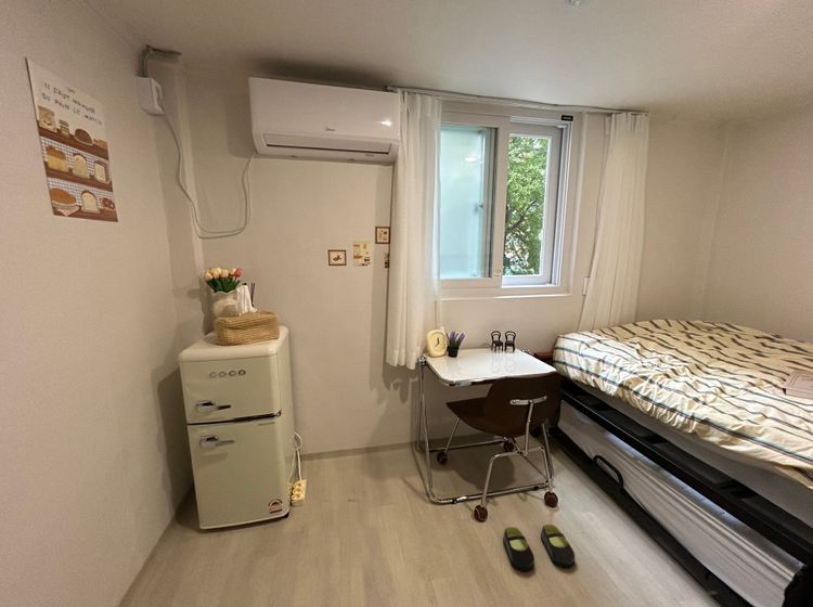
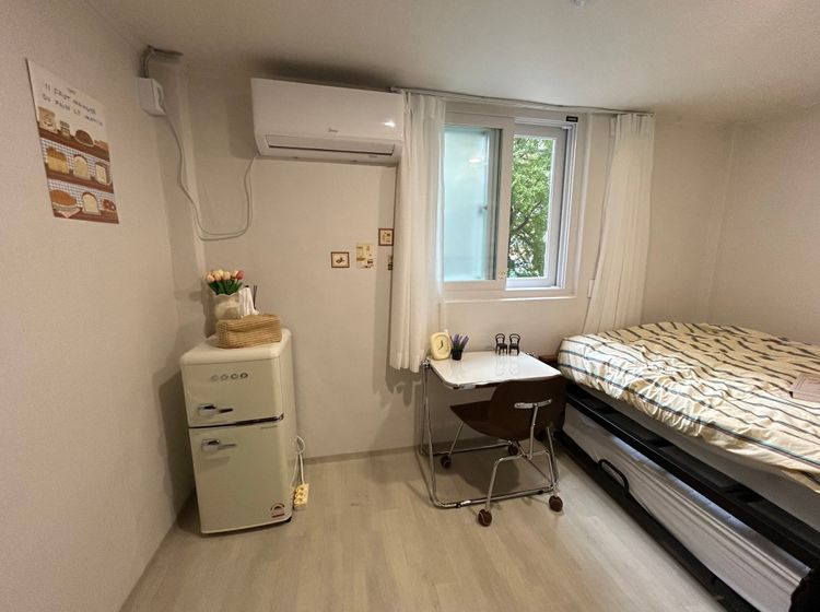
- slippers (542, 541)
